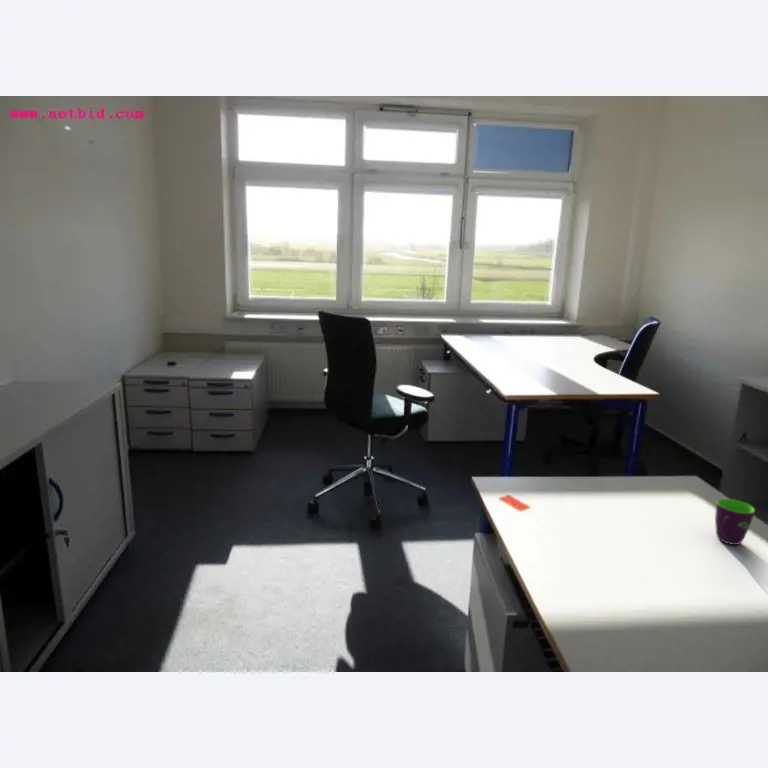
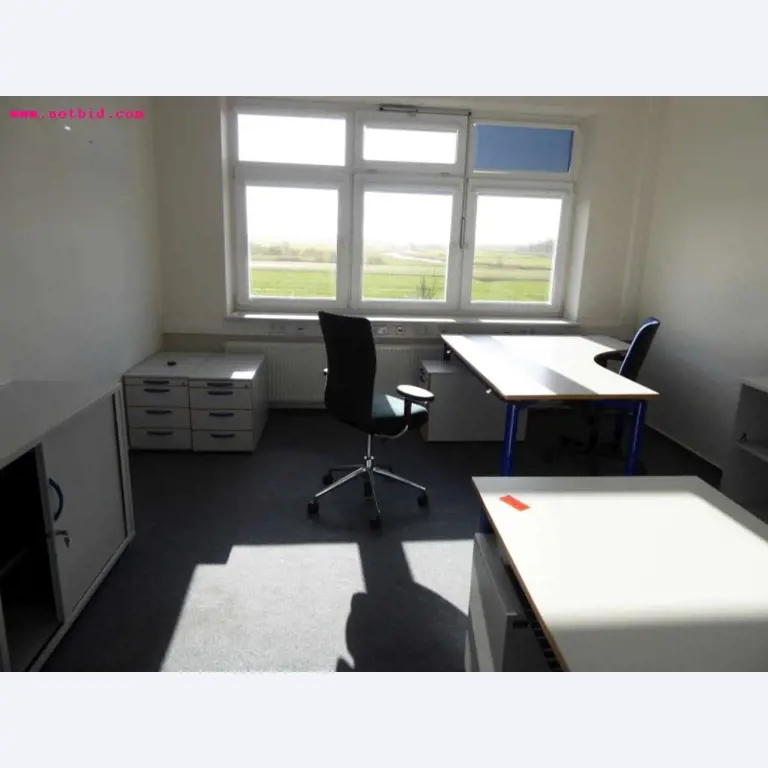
- mug (730, 524)
